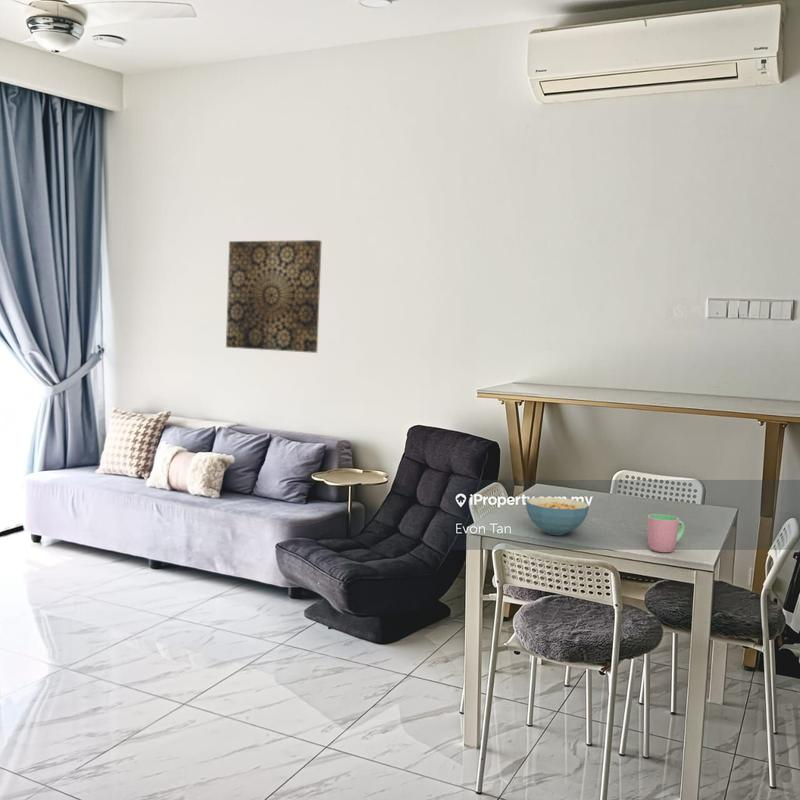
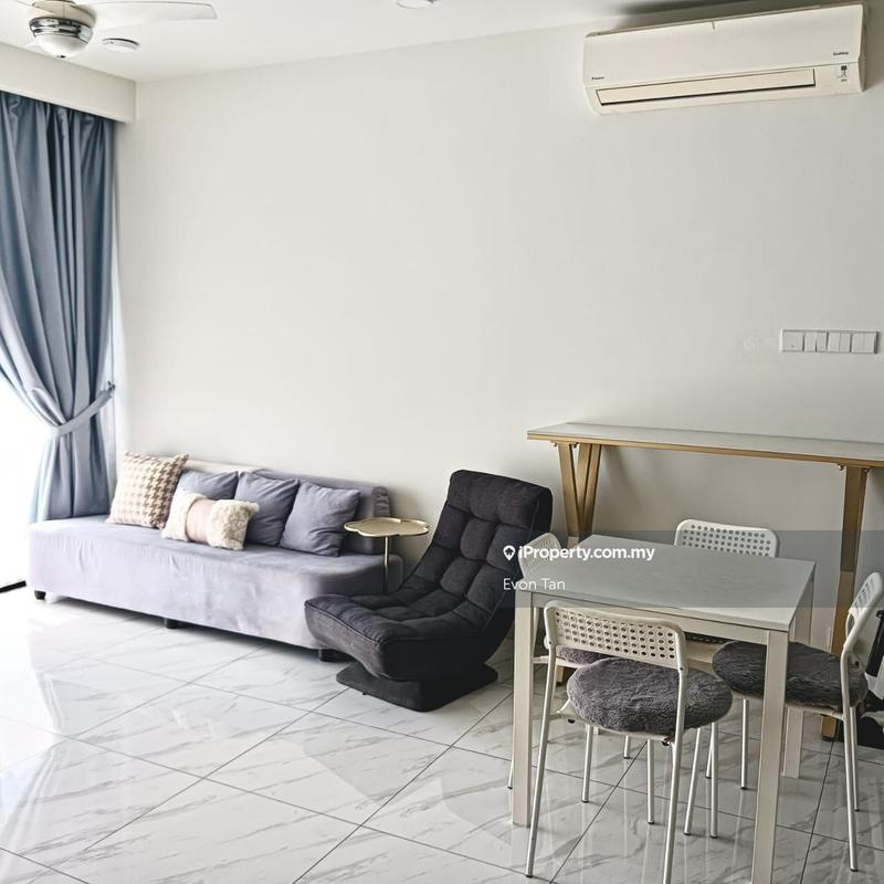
- wall art (272, 295)
- cup (666, 533)
- cereal bowl (556, 518)
